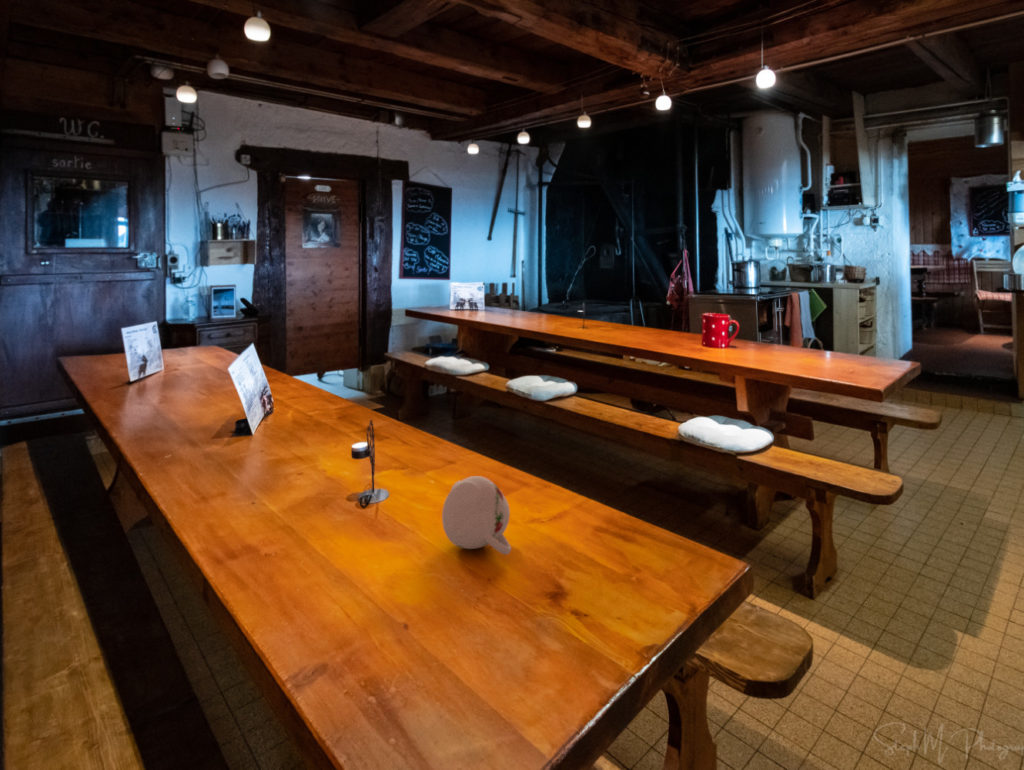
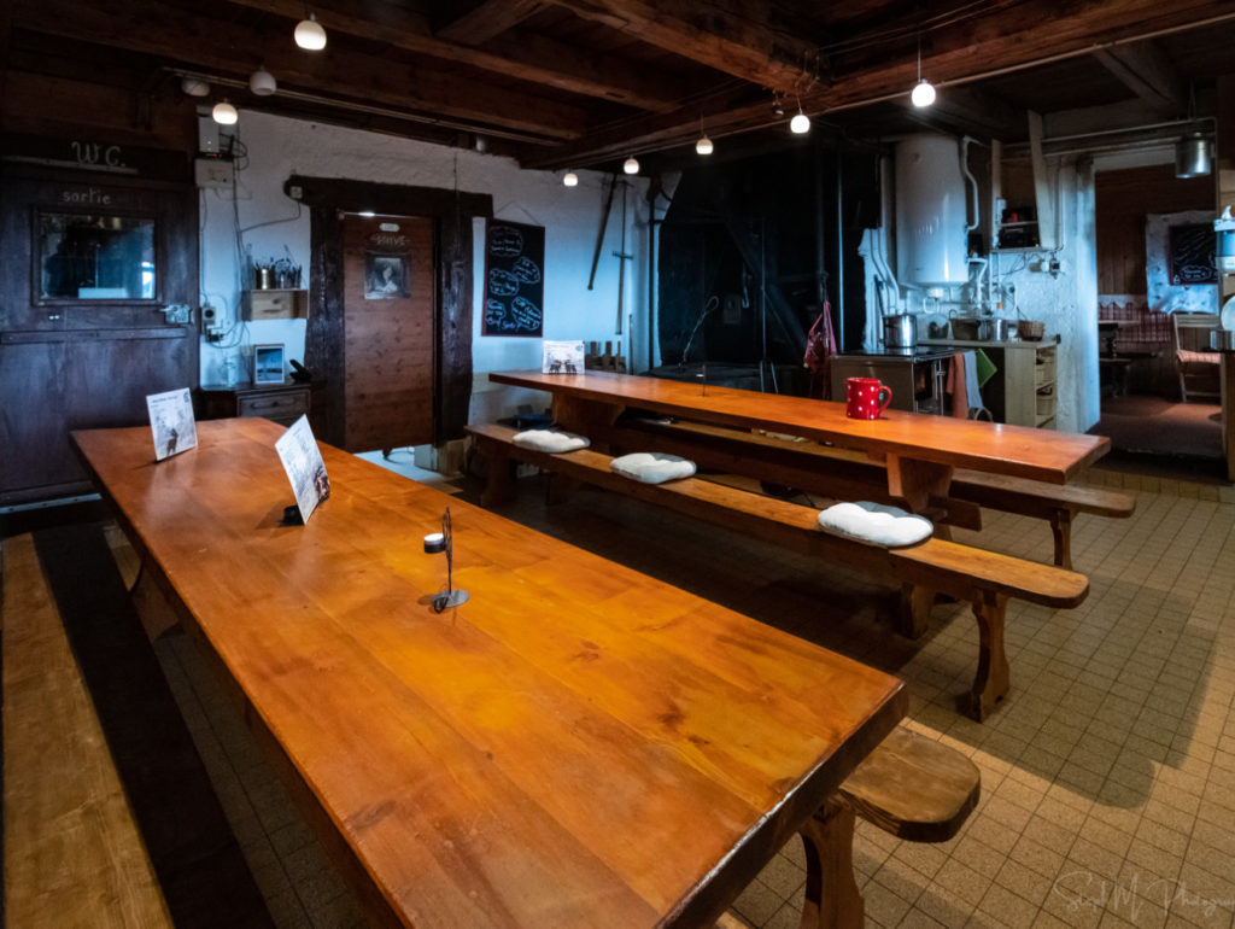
- teapot (475, 510)
